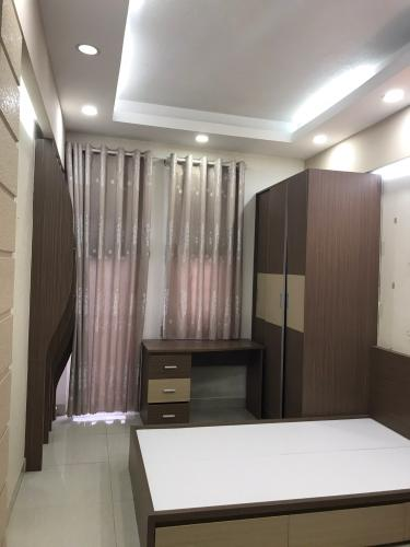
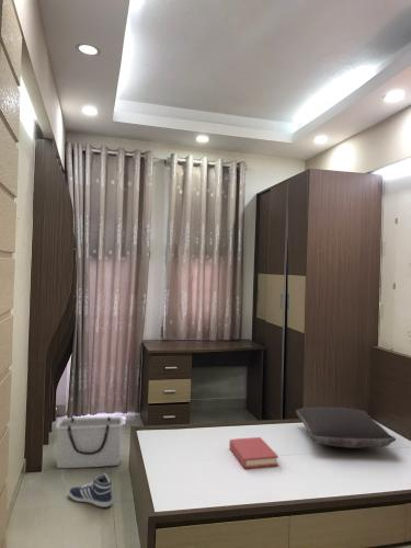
+ pillow (340, 425)
+ hardback book (252, 452)
+ sneaker (90, 487)
+ storage bin (90, 442)
